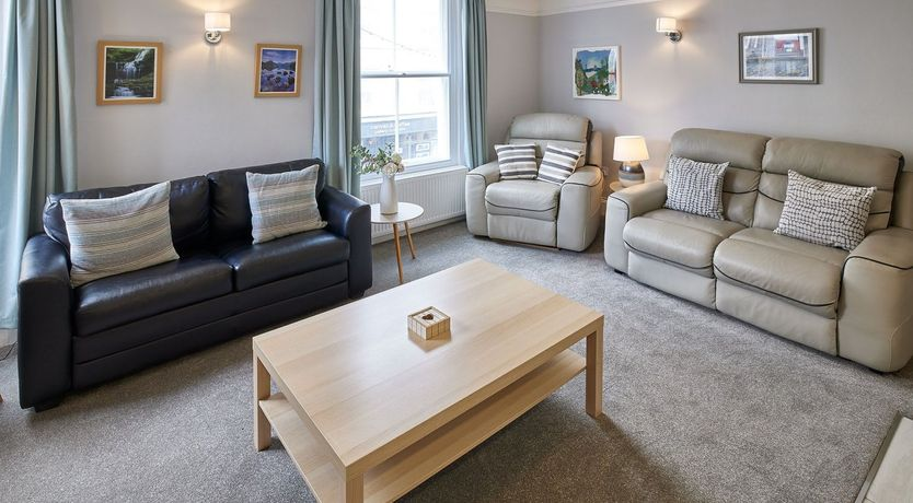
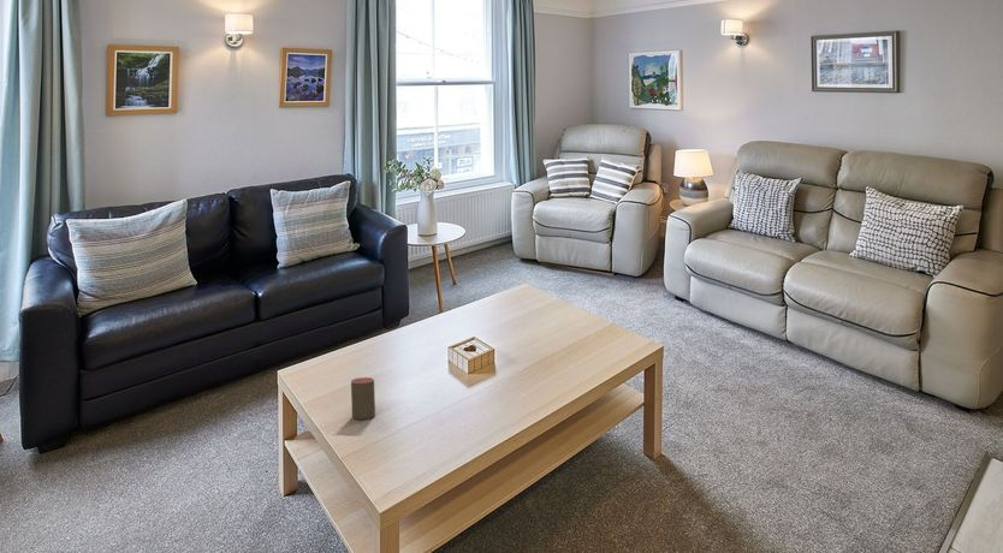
+ cup (363, 398)
